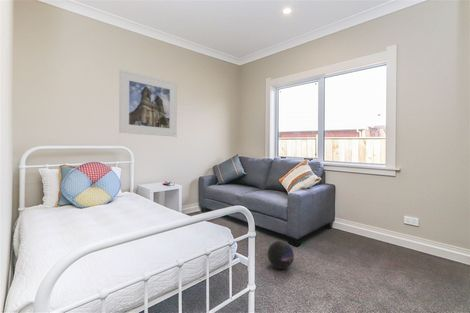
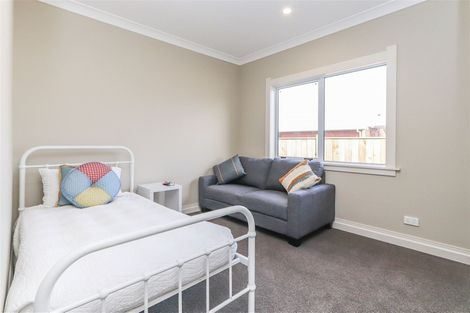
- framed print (150, 106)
- ball (280, 254)
